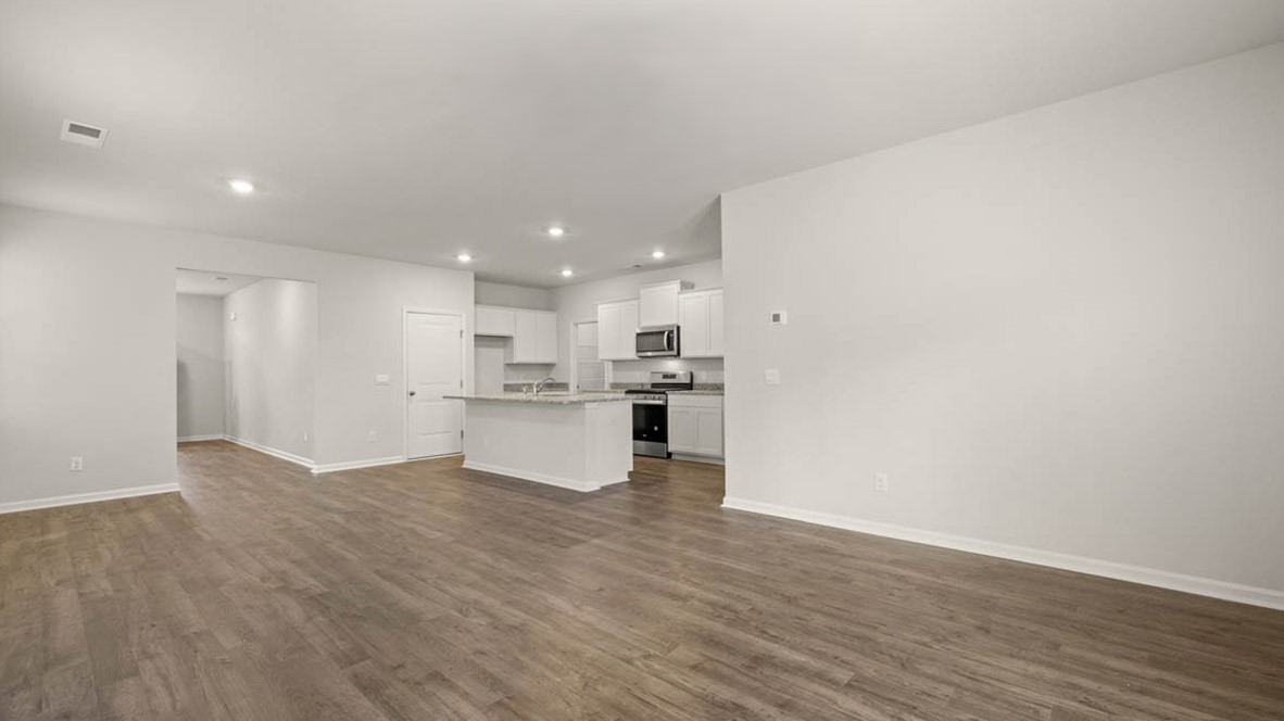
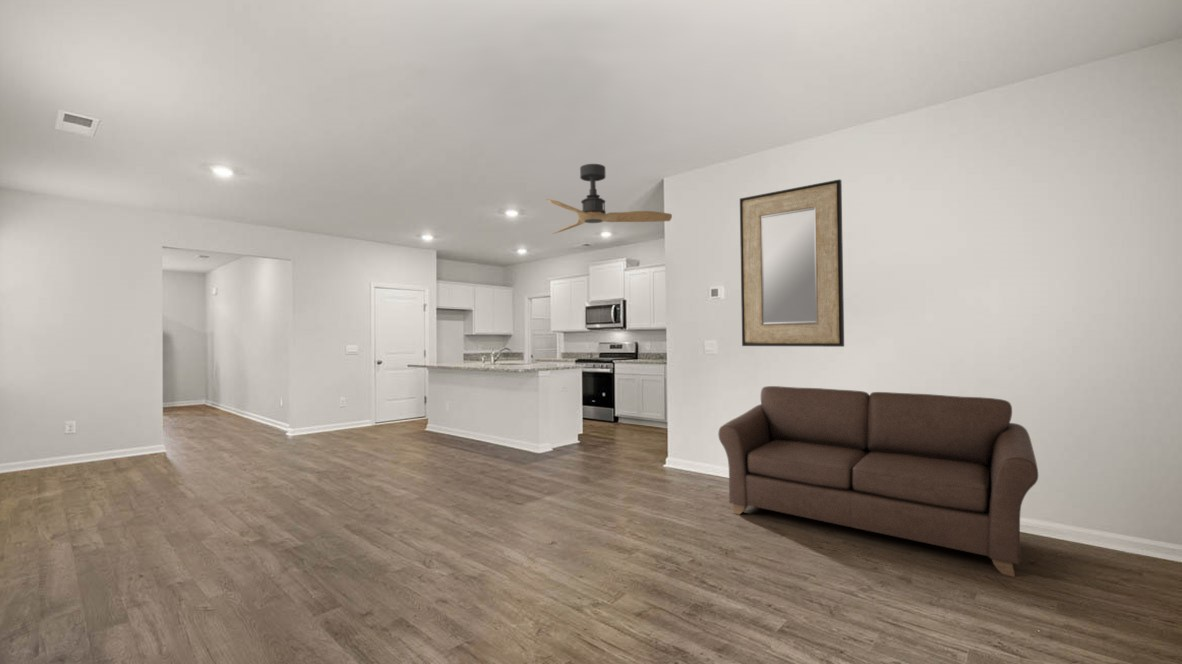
+ home mirror (788, 268)
+ sofa (862, 458)
+ ceiling fan (604, 200)
